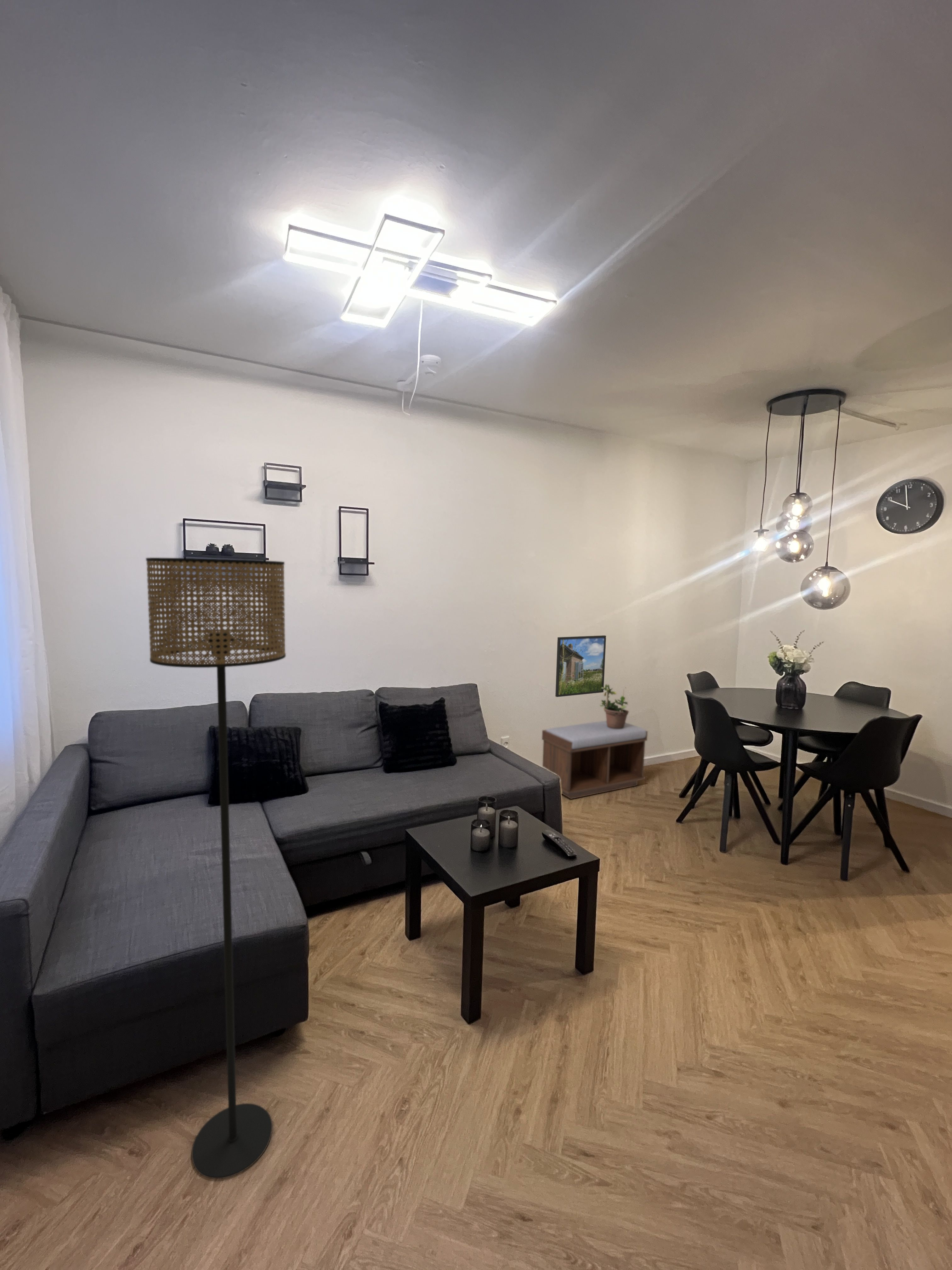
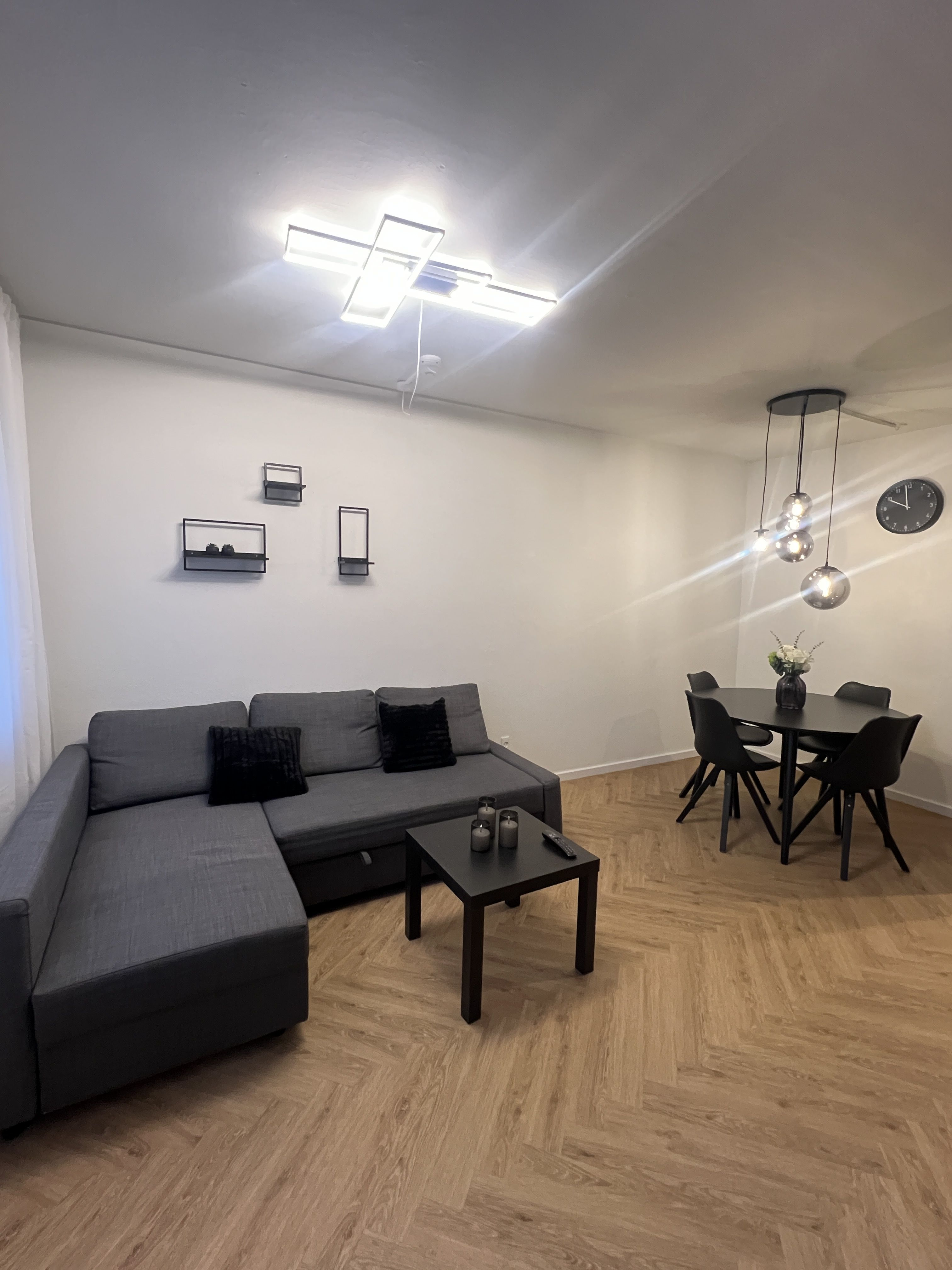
- potted plant (617, 704)
- floor lamp (226, 866)
- bench (594, 756)
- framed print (581, 666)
